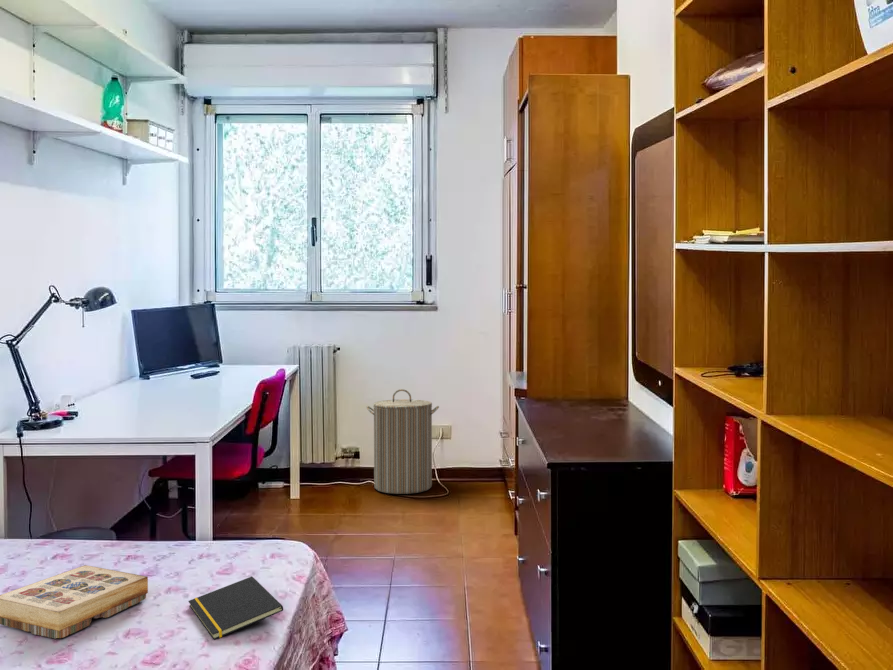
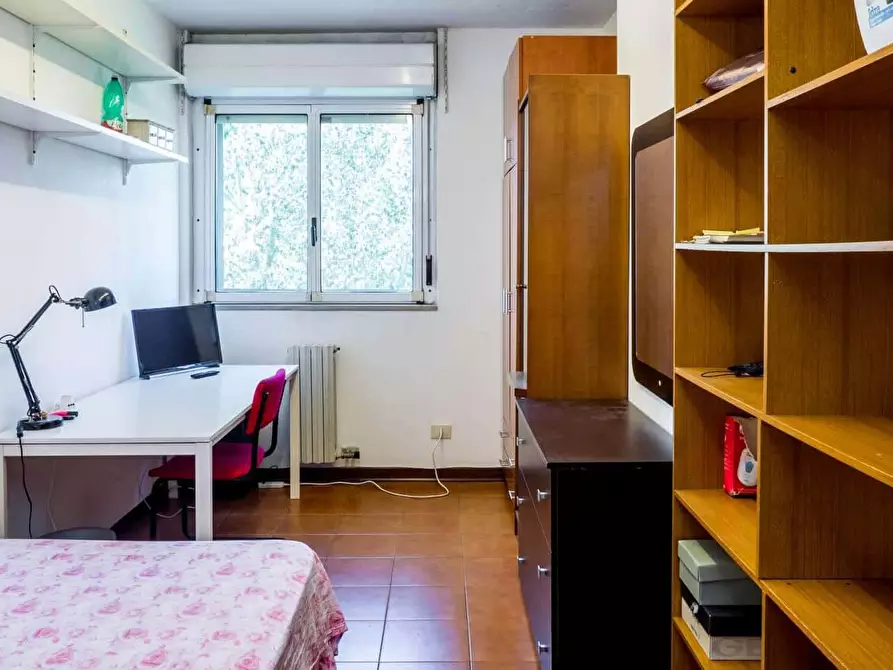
- notepad (234, 605)
- book (72, 596)
- laundry hamper (403, 438)
